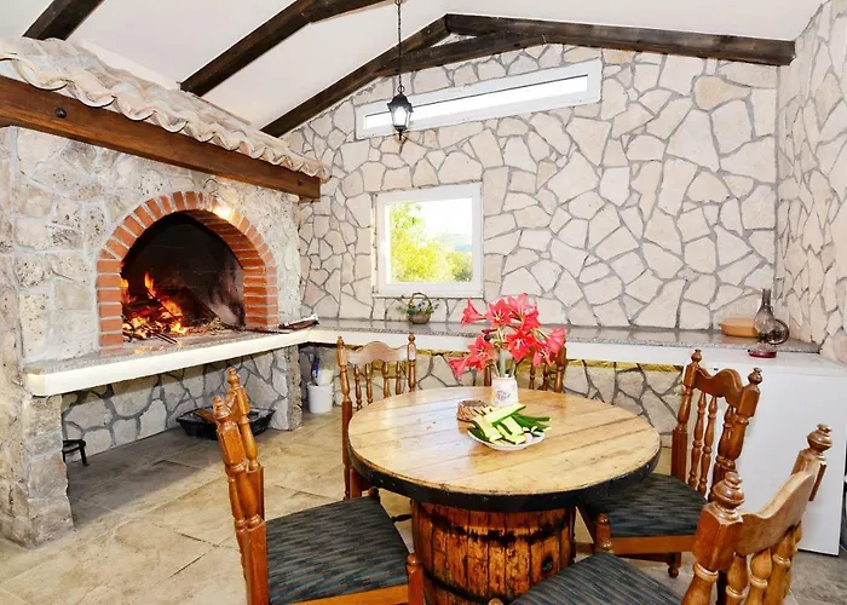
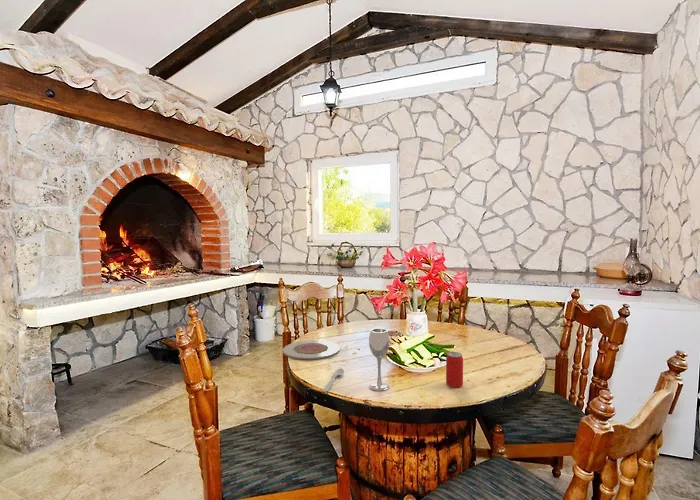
+ wineglass (379, 358)
+ spoon (333, 379)
+ beverage can (454, 369)
+ plate (311, 348)
